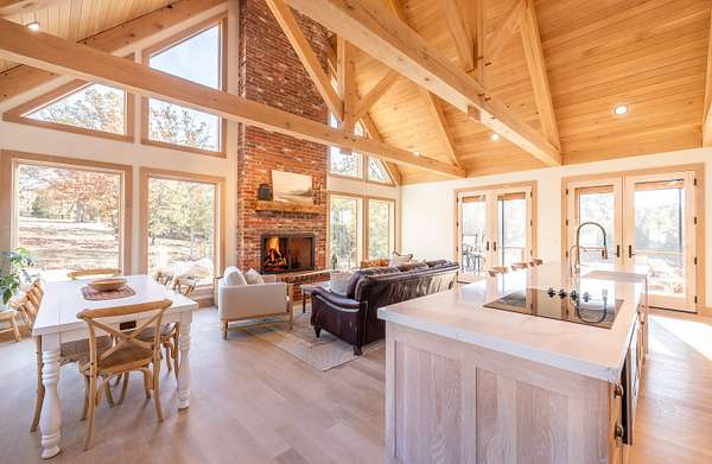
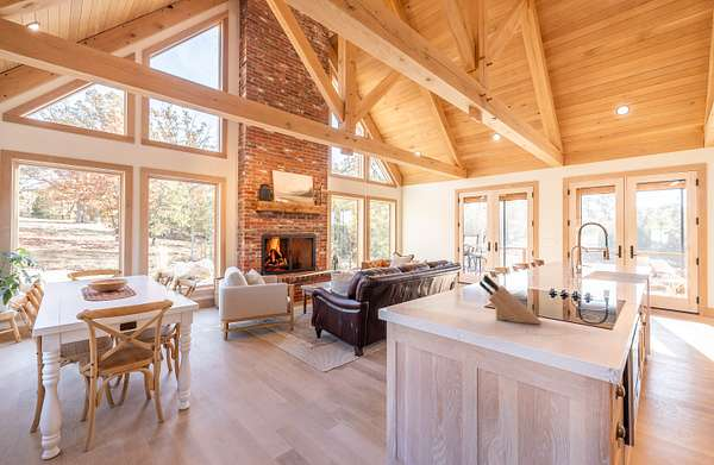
+ knife block (508, 297)
